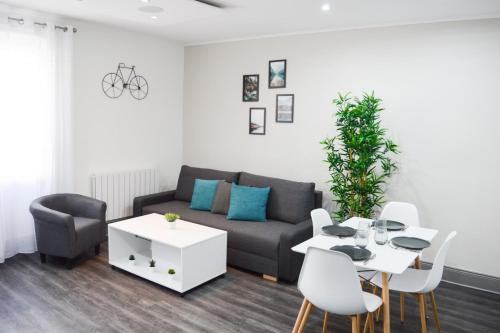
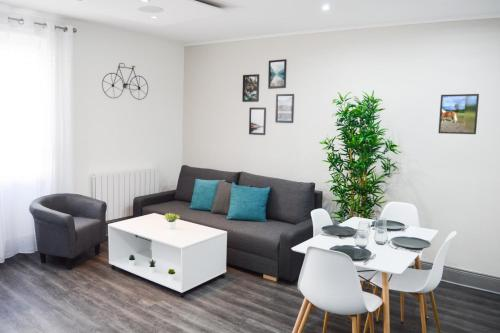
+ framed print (458, 114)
